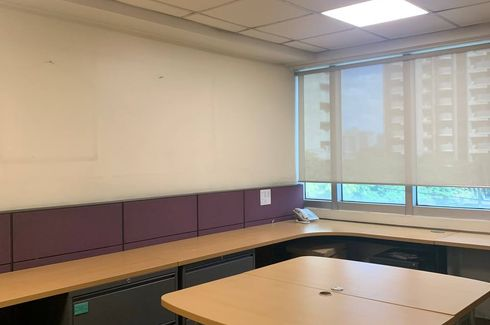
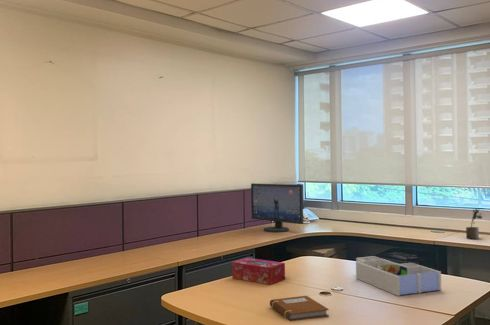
+ notebook (297, 307)
+ computer monitor (276, 207)
+ potted plant (473, 223)
+ tissue box (258, 270)
+ desk organizer (391, 273)
